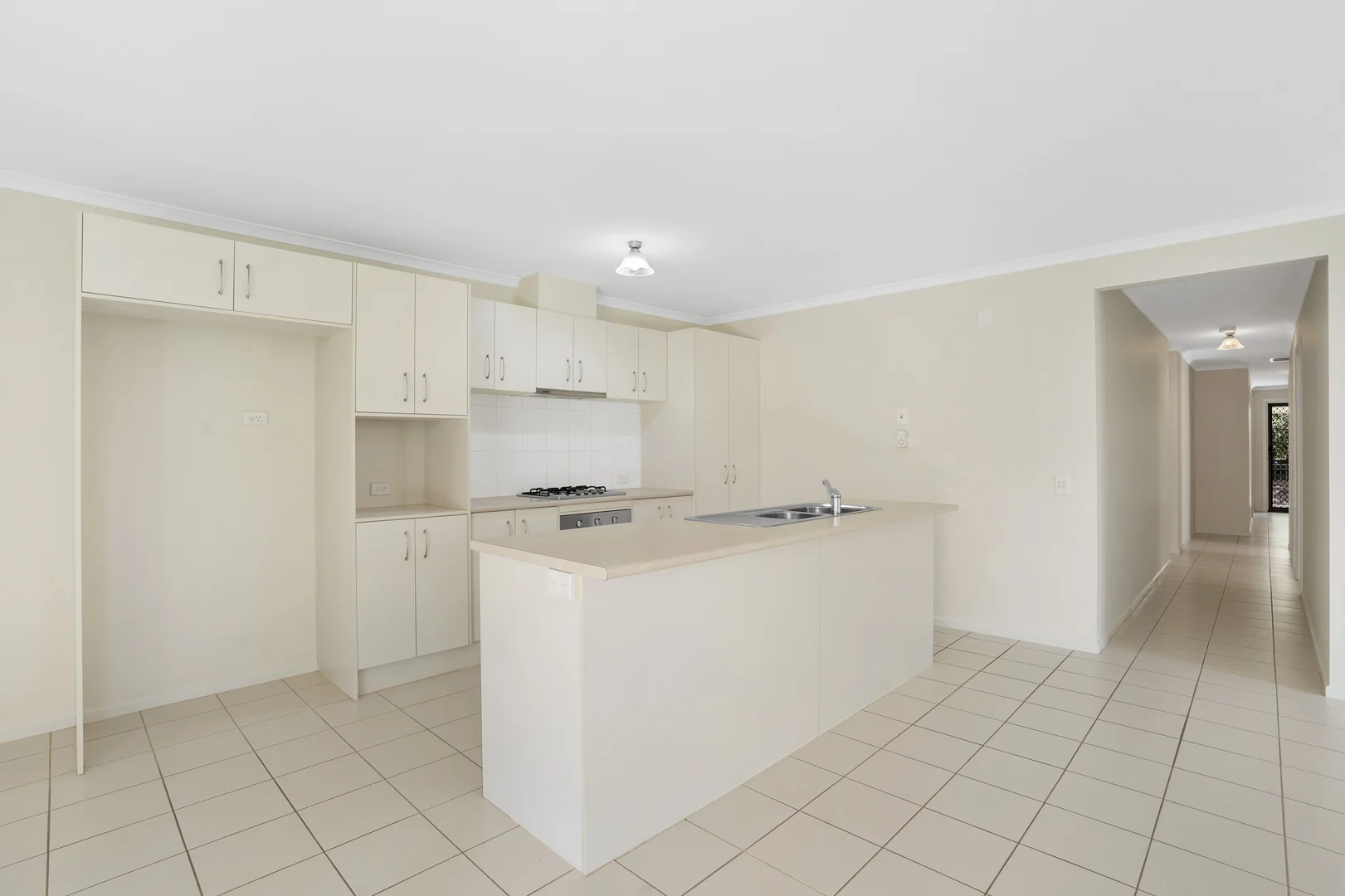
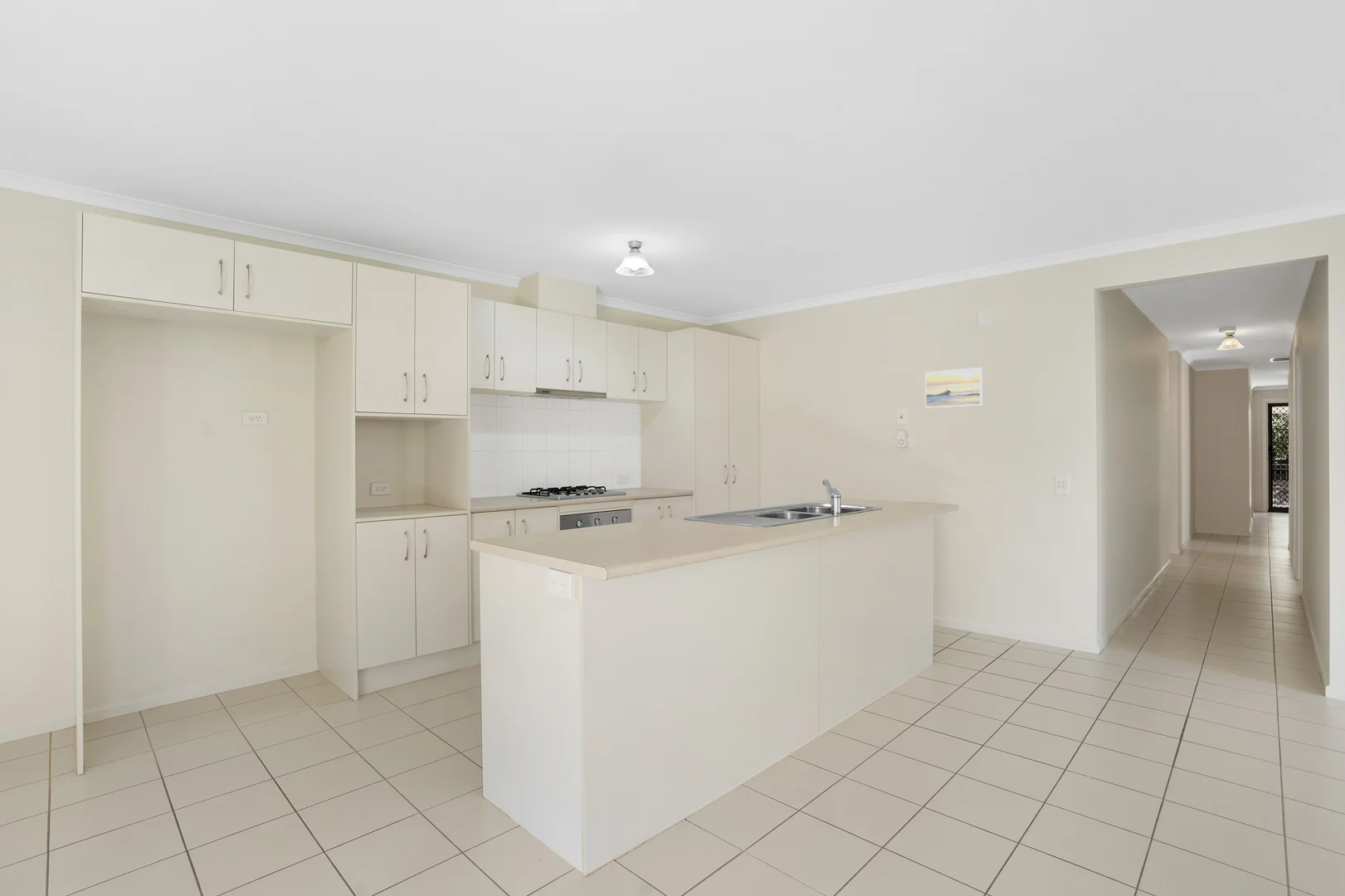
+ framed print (953, 387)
